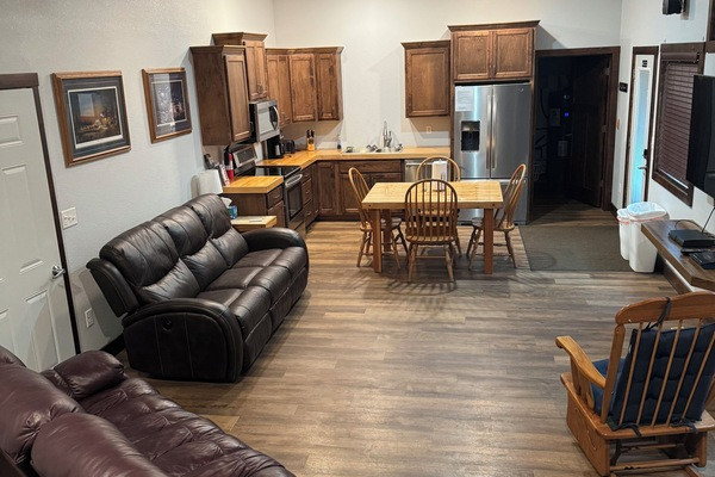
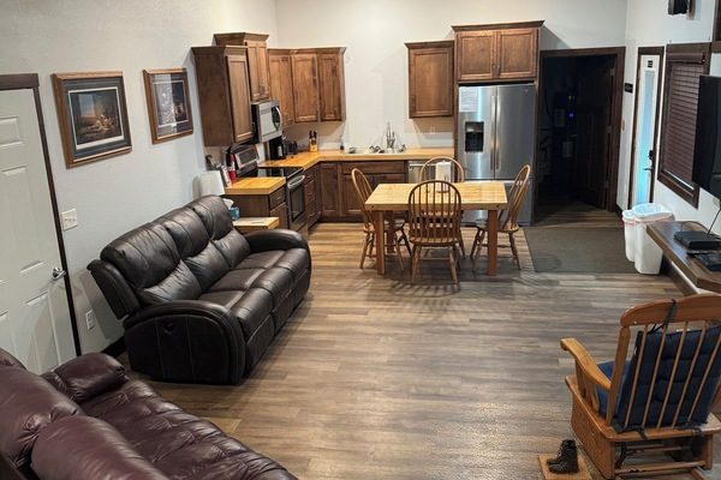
+ boots (564, 456)
